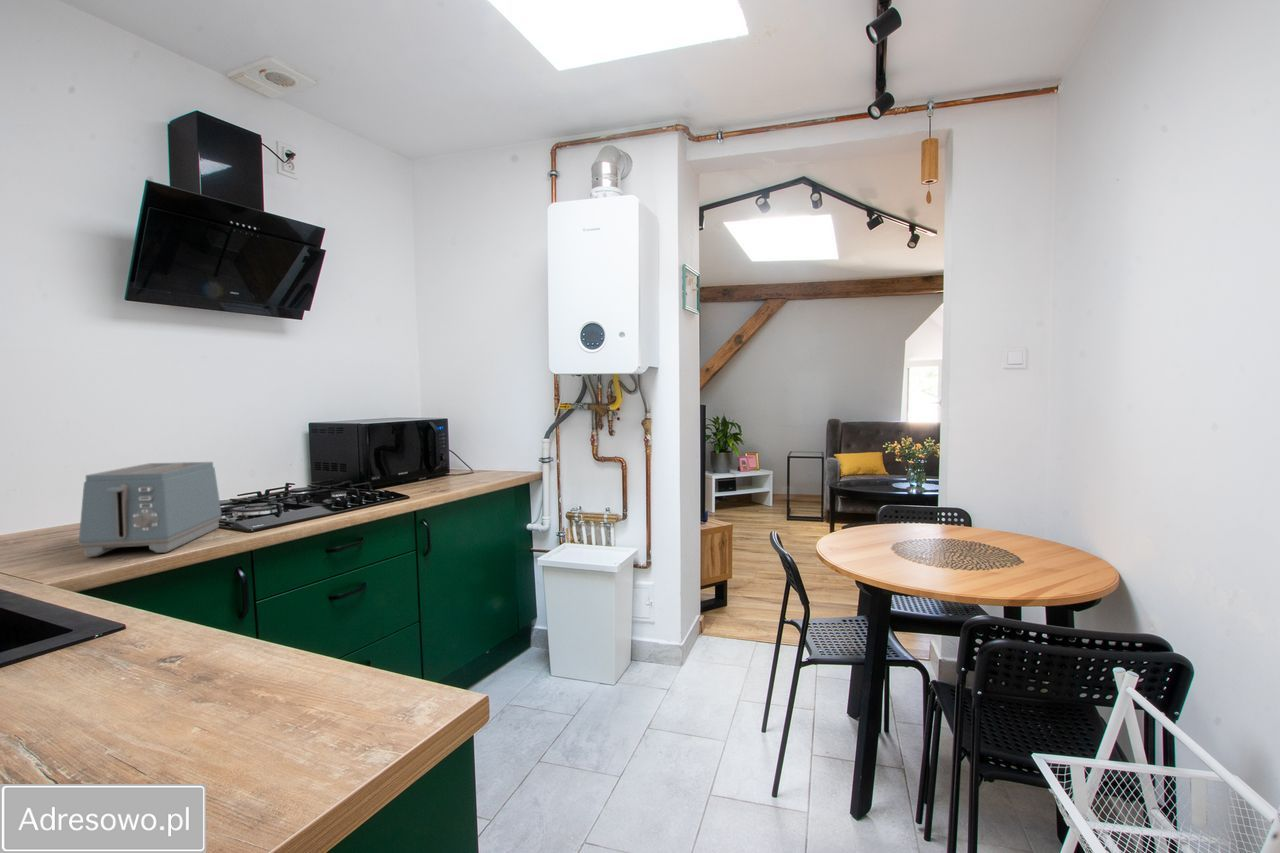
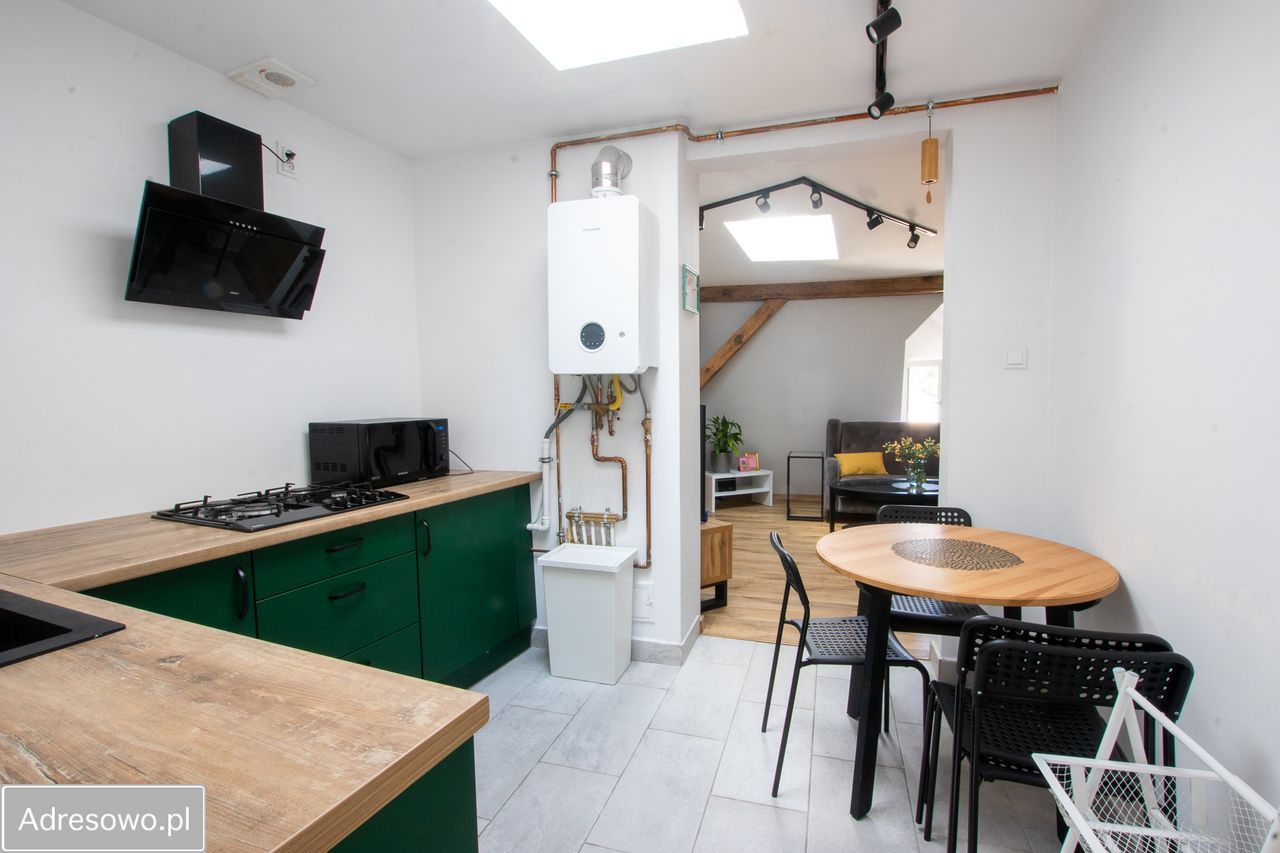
- toaster (152, 506)
